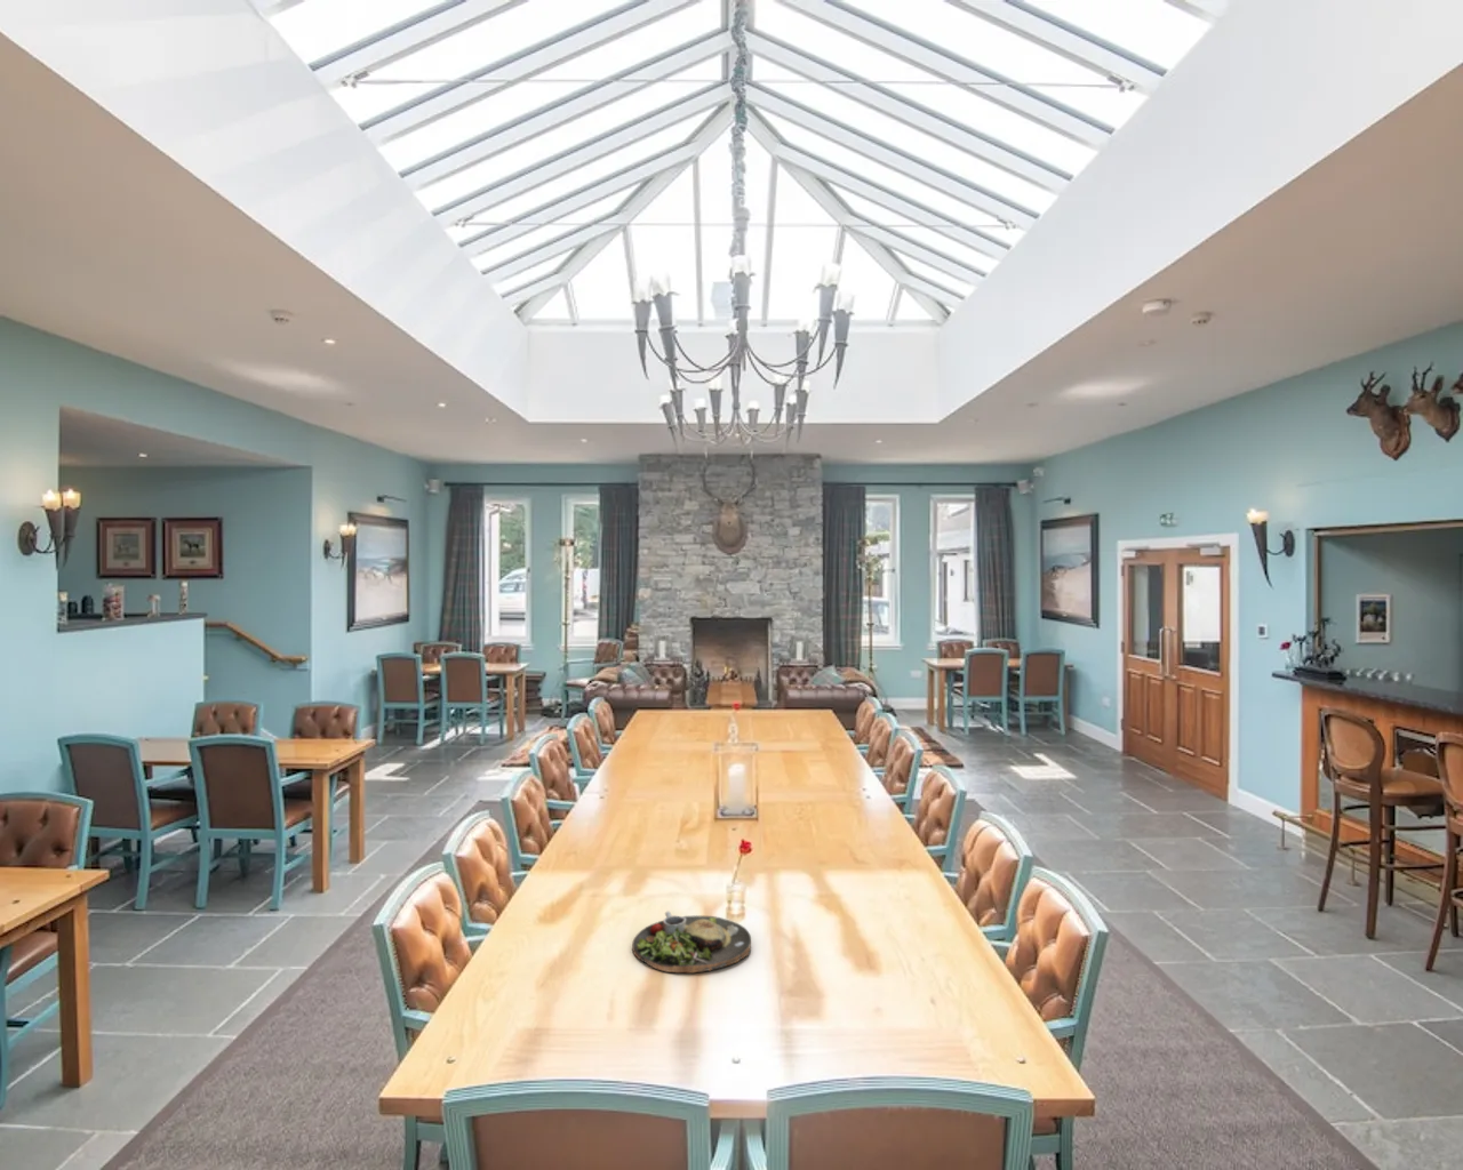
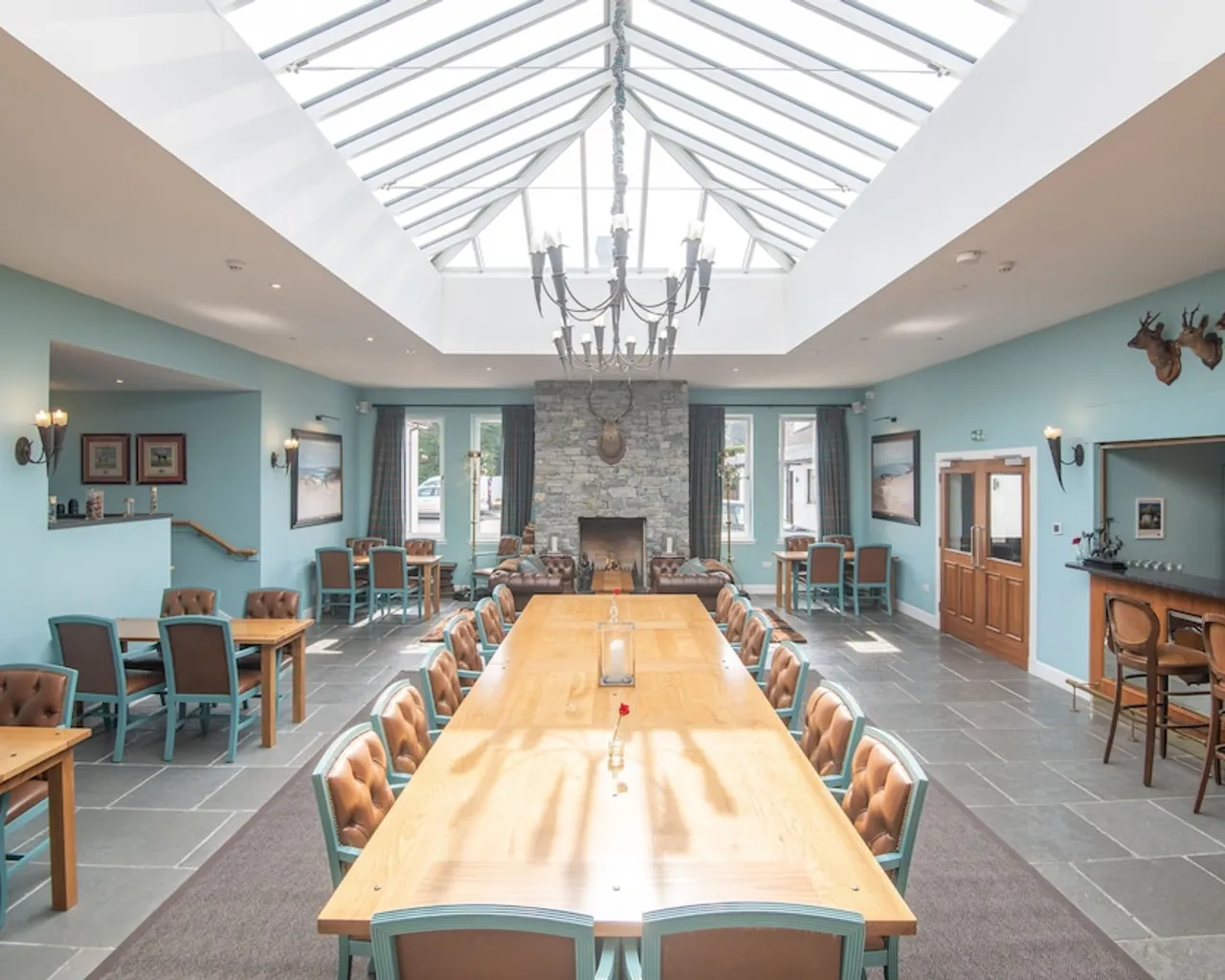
- dinner plate (691, 932)
